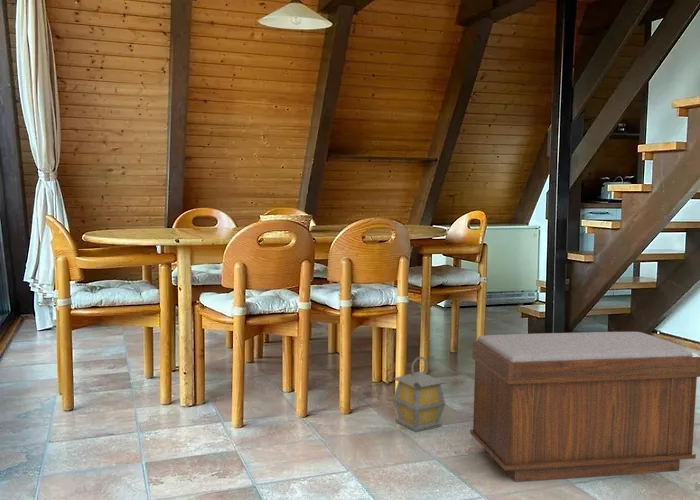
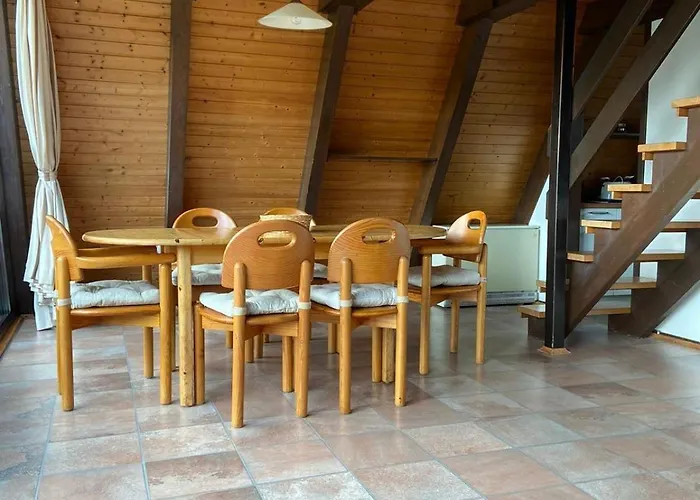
- lantern (419, 390)
- bench (579, 399)
